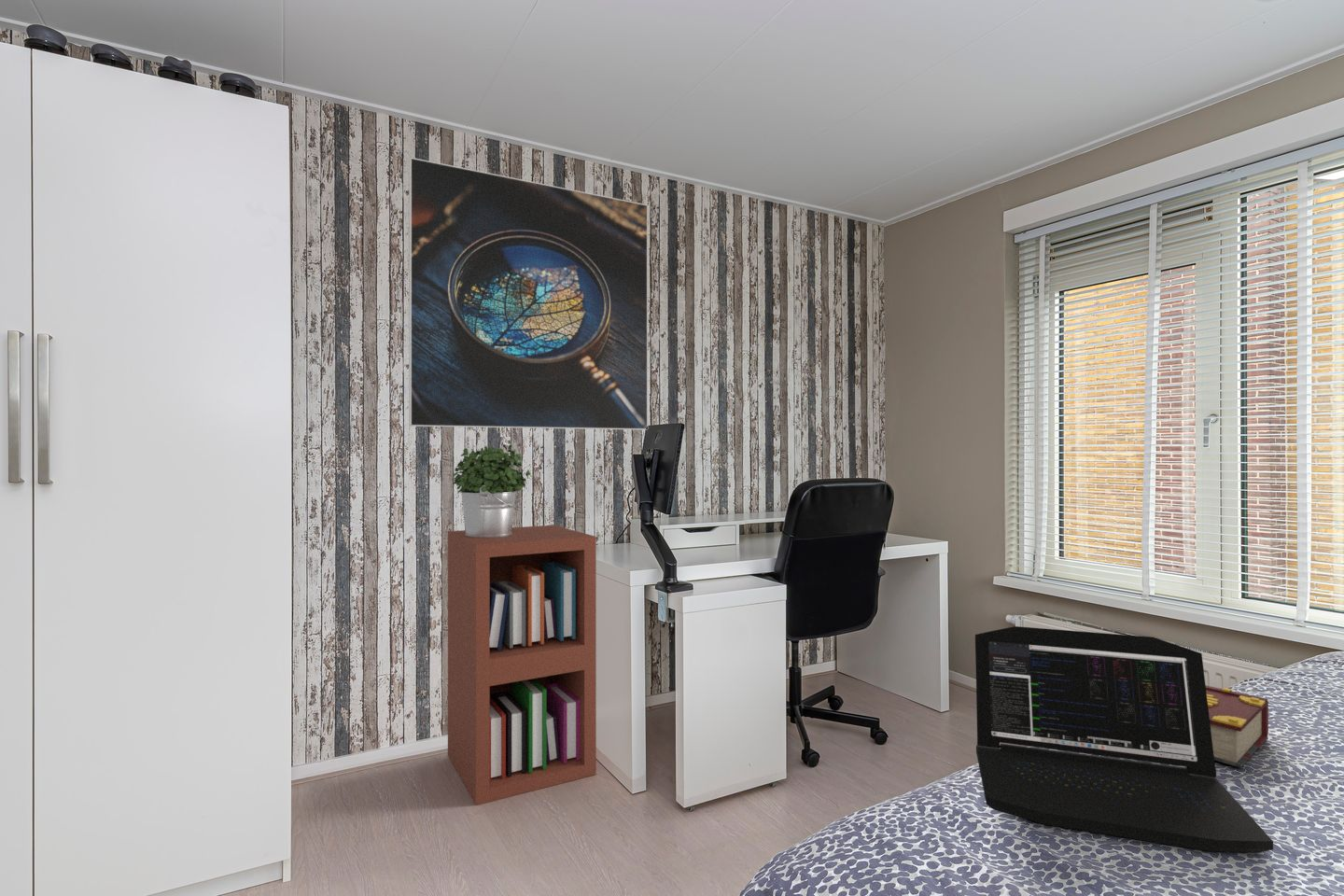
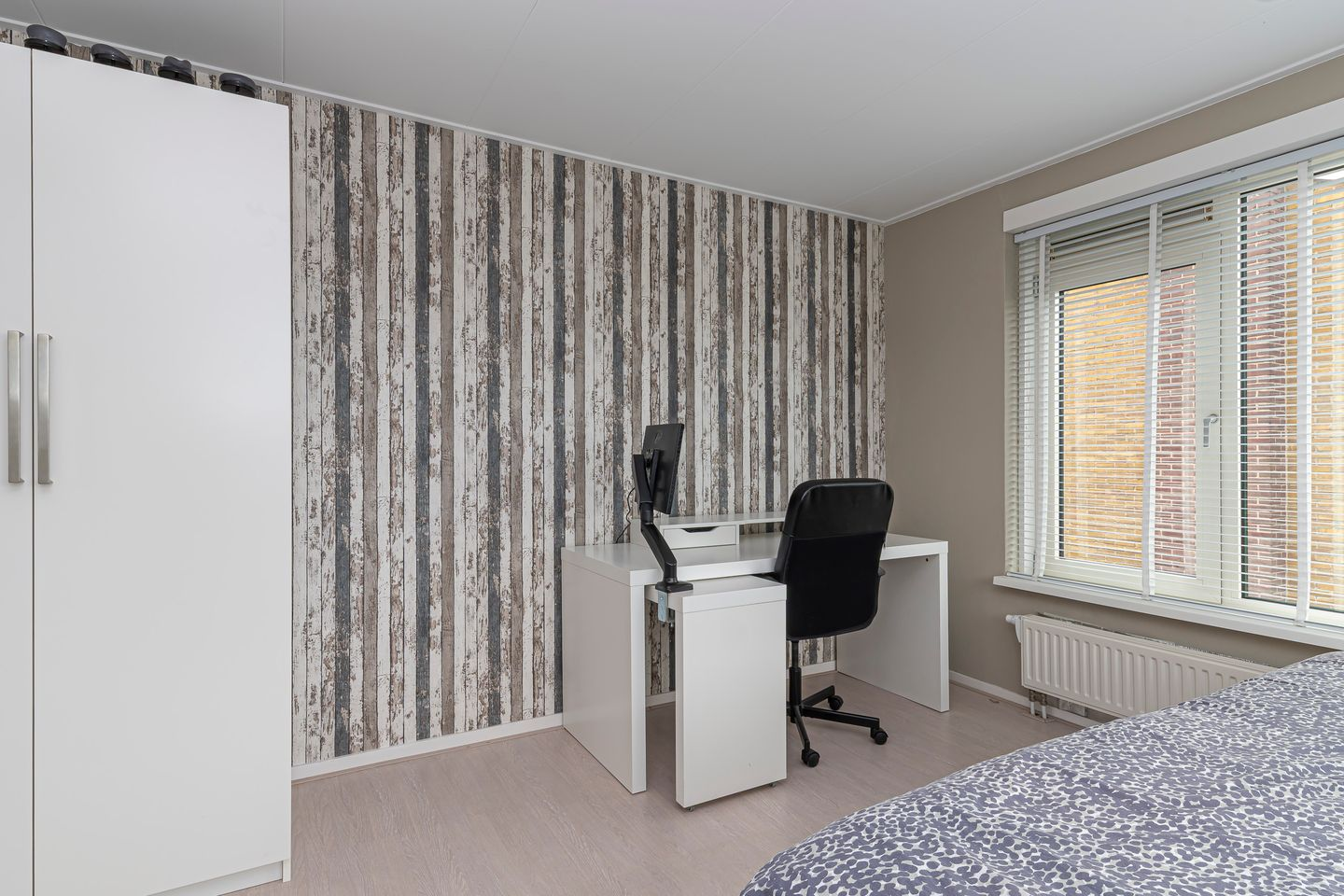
- bookshelf (519, 649)
- book (1207, 699)
- potted plant (493, 488)
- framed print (538, 306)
- laptop (1100, 723)
